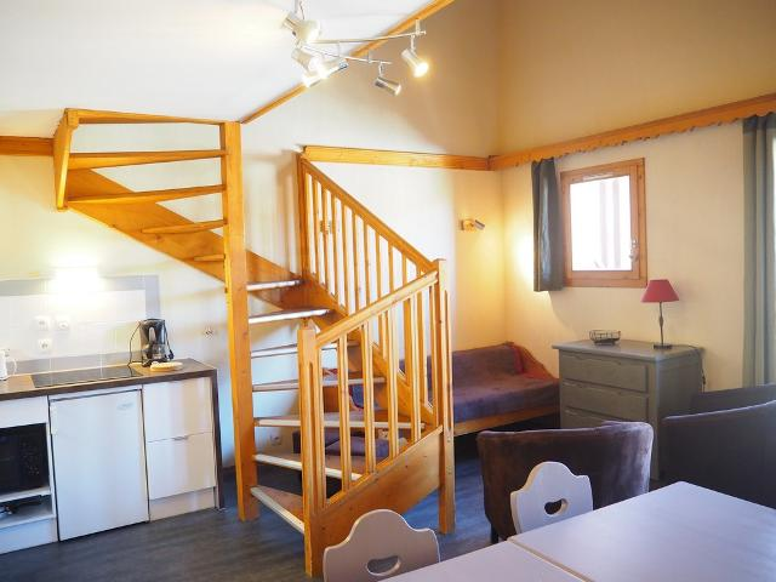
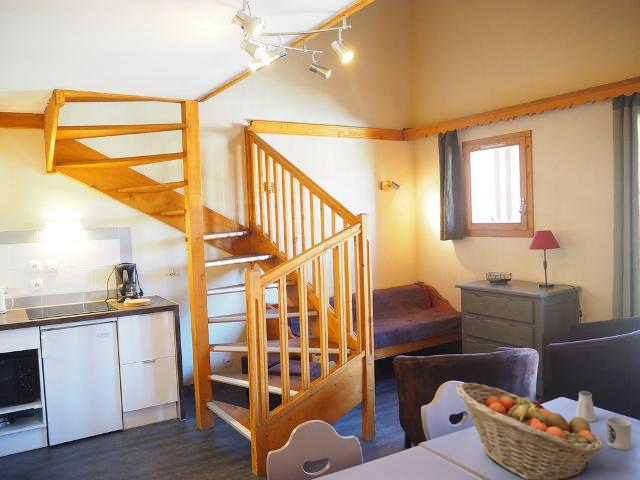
+ cup (616, 431)
+ fruit basket (524, 424)
+ saltshaker (585, 405)
